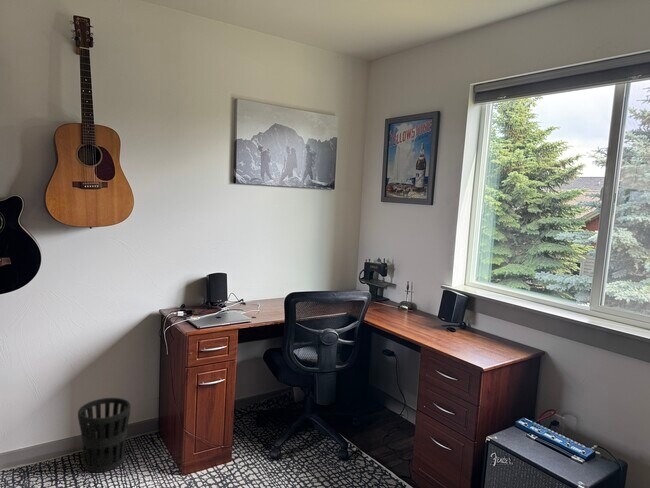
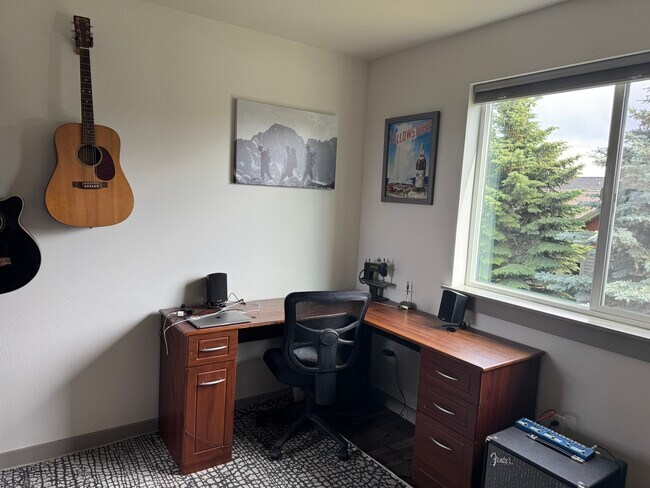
- wastebasket (104, 434)
